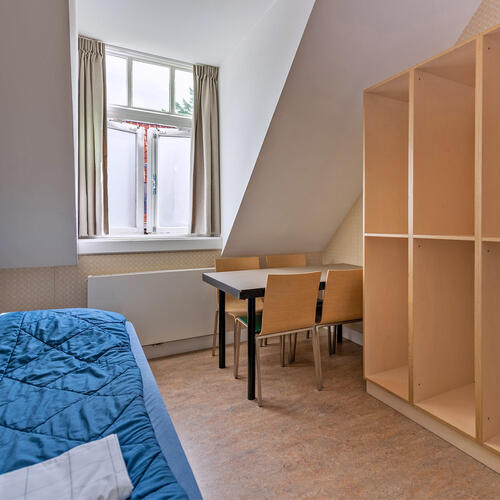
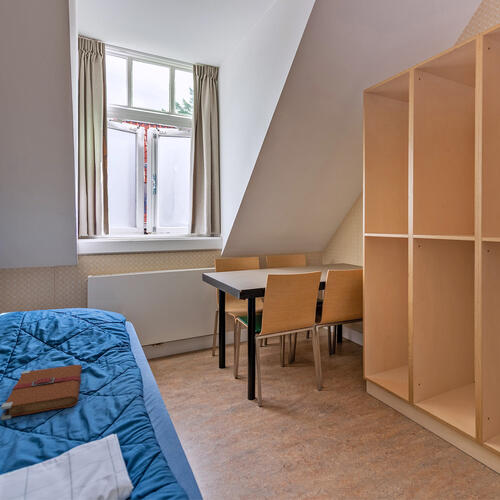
+ book (48, 384)
